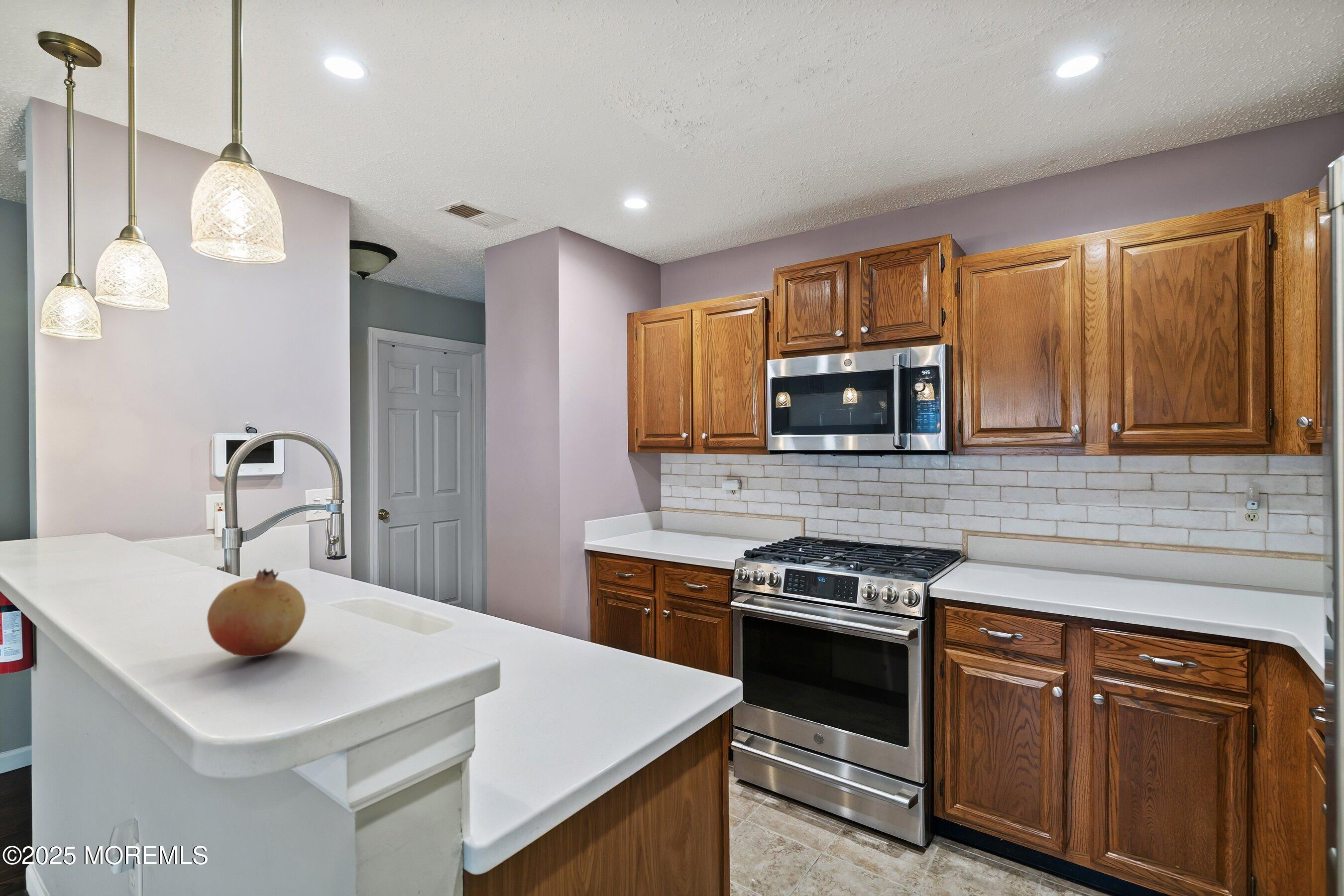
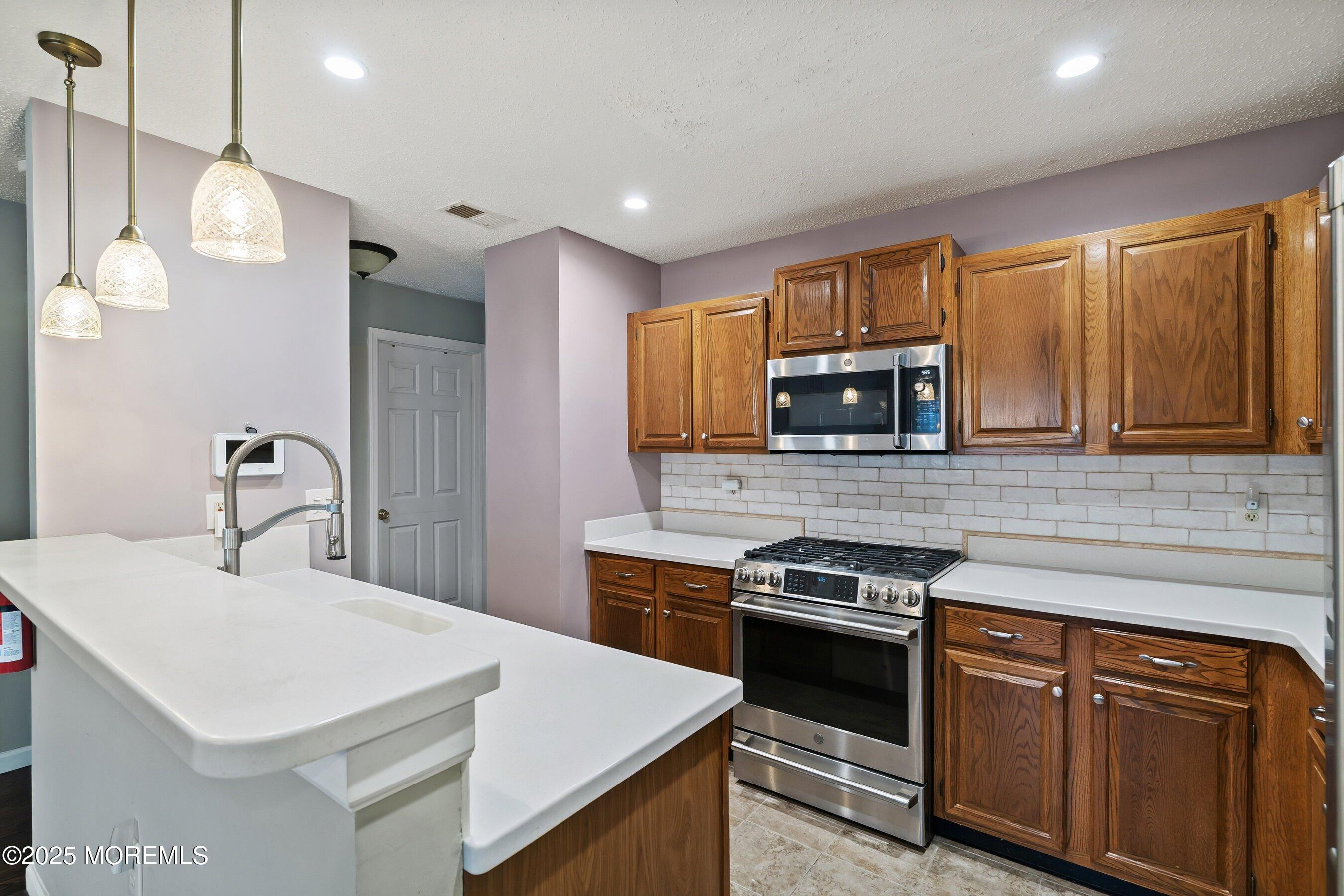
- fruit (258, 611)
